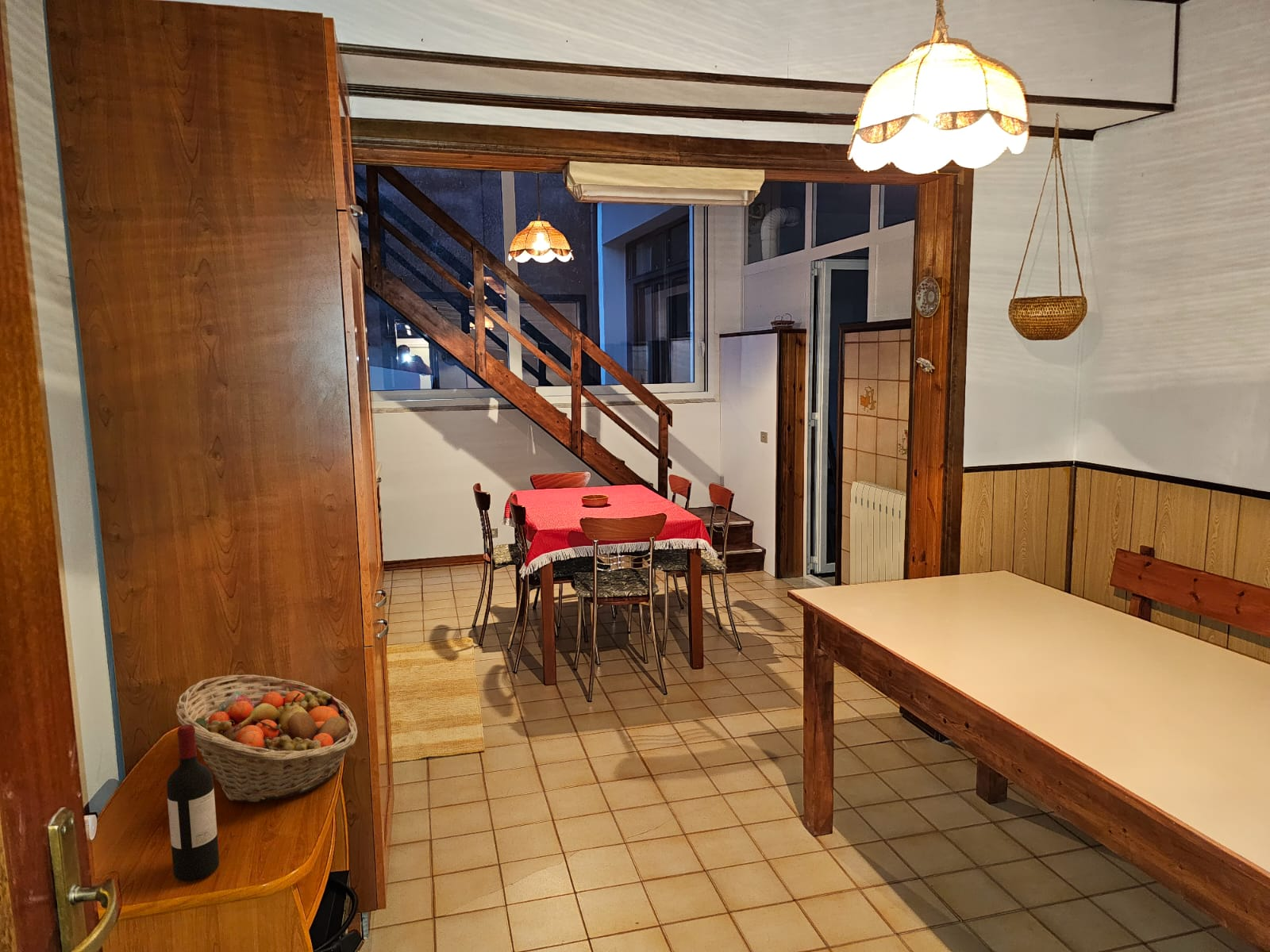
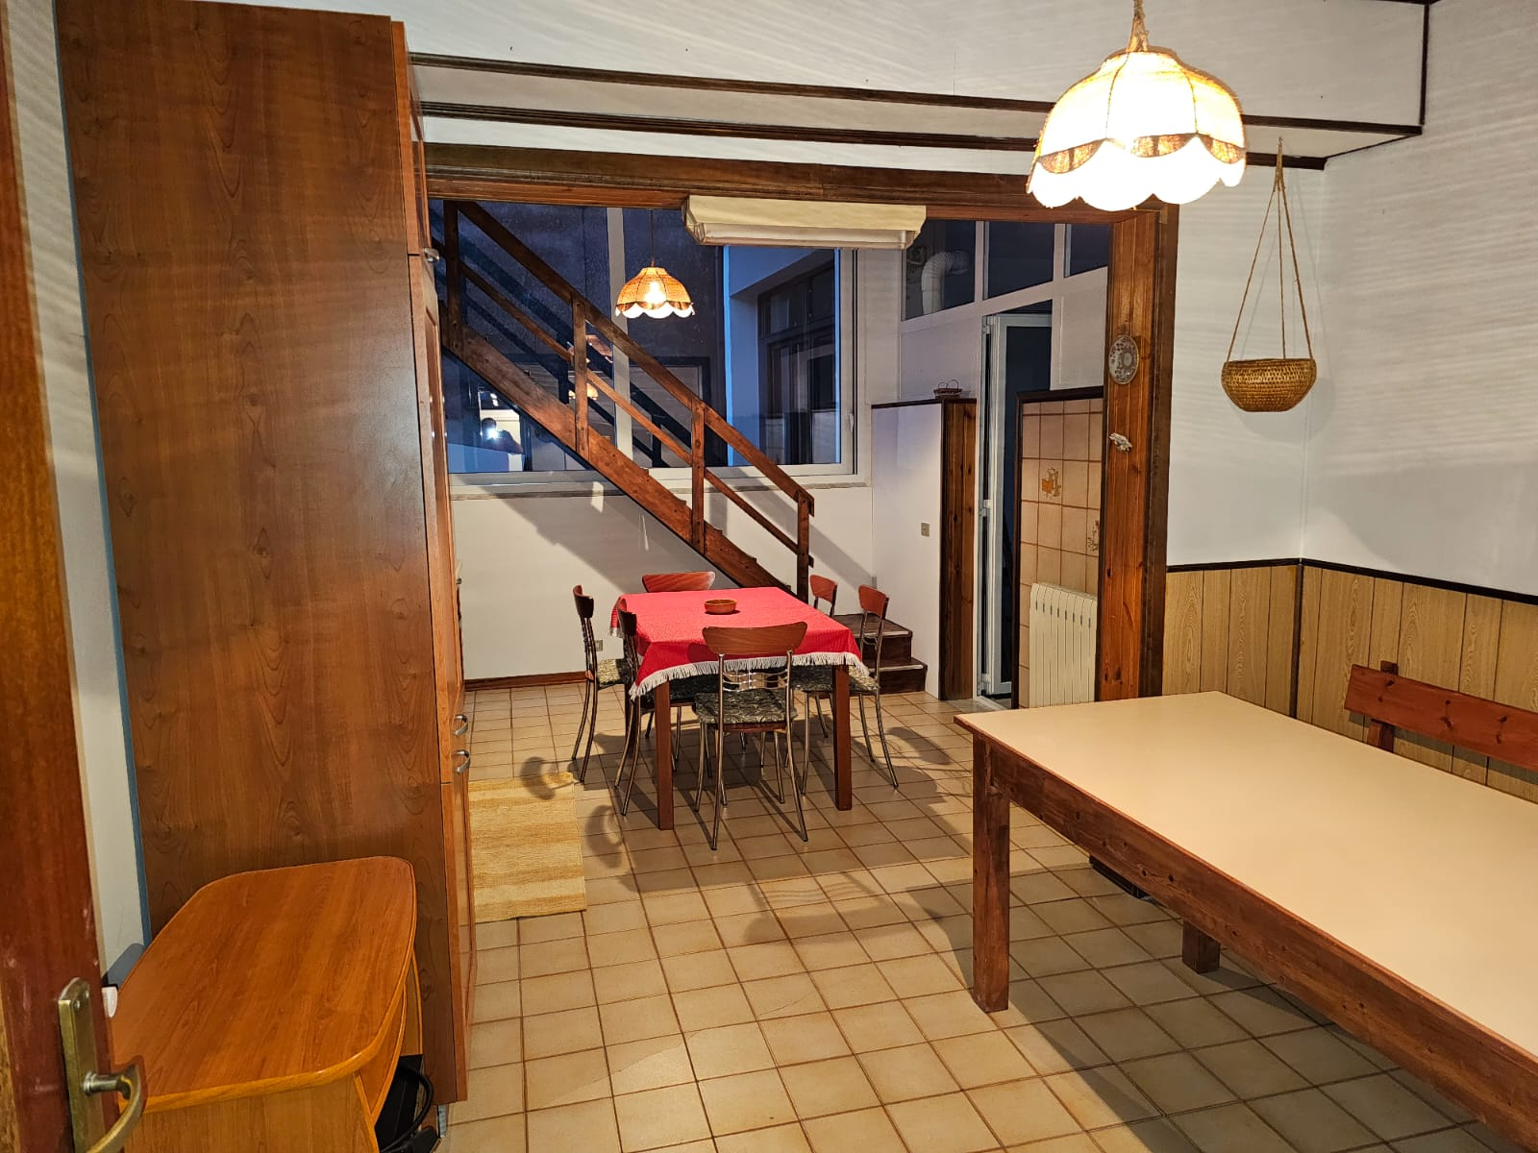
- fruit basket (271, 728)
- wine bottle (191, 800)
